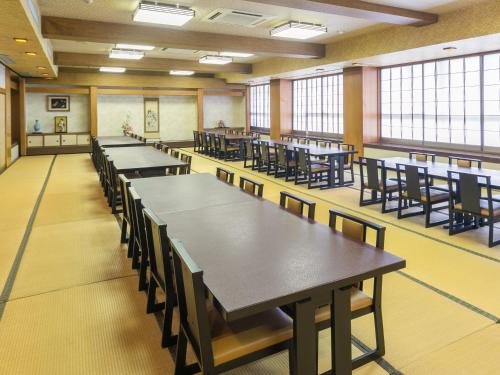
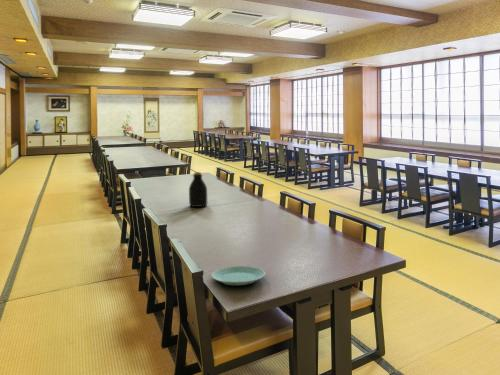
+ bottle (198, 189)
+ plate (238, 276)
